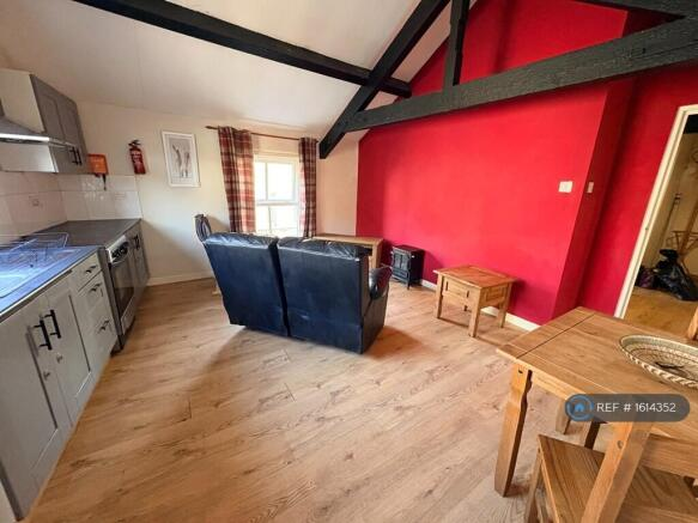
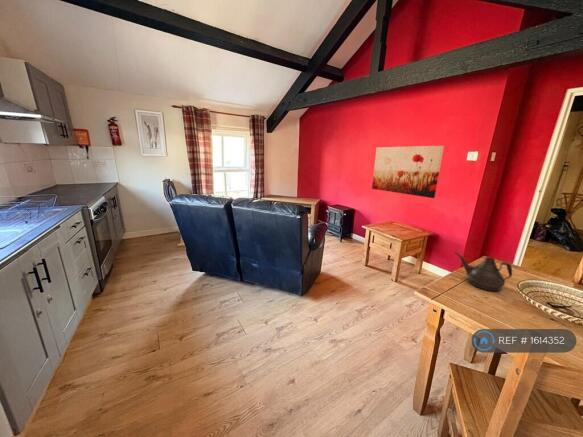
+ wall art (402, 170)
+ teapot (479, 269)
